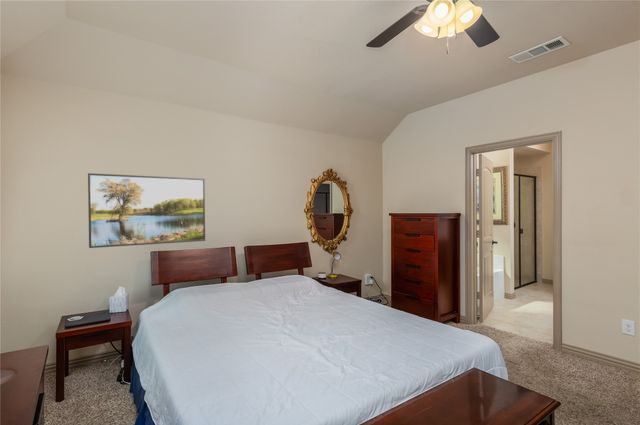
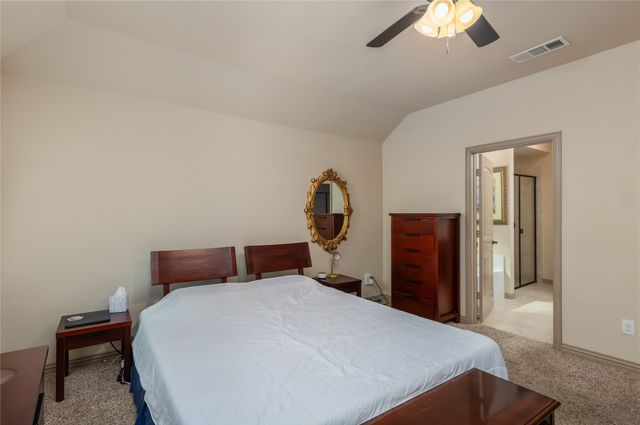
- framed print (152, 210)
